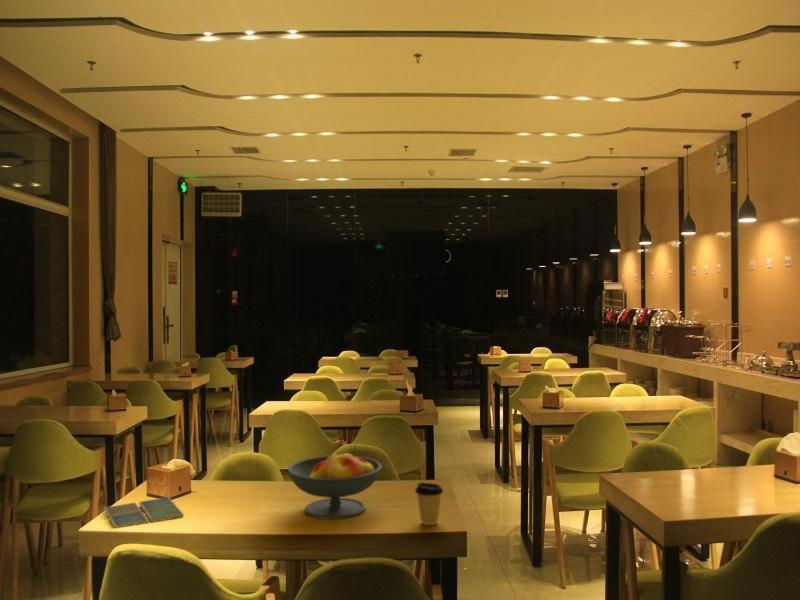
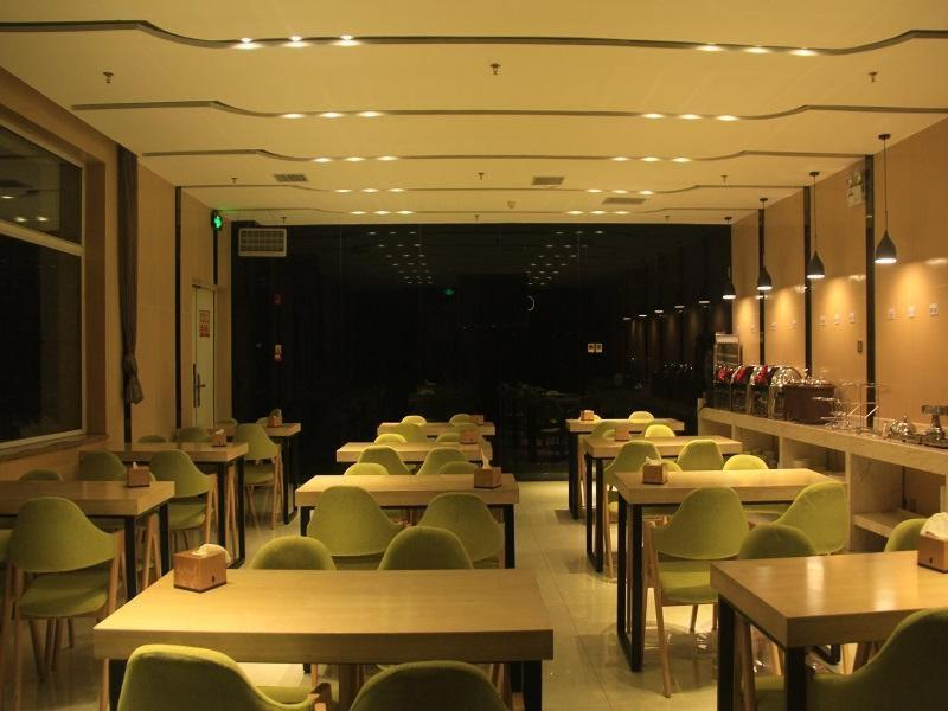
- drink coaster (142, 512)
- coffee cup (429, 503)
- fruit bowl (335, 480)
